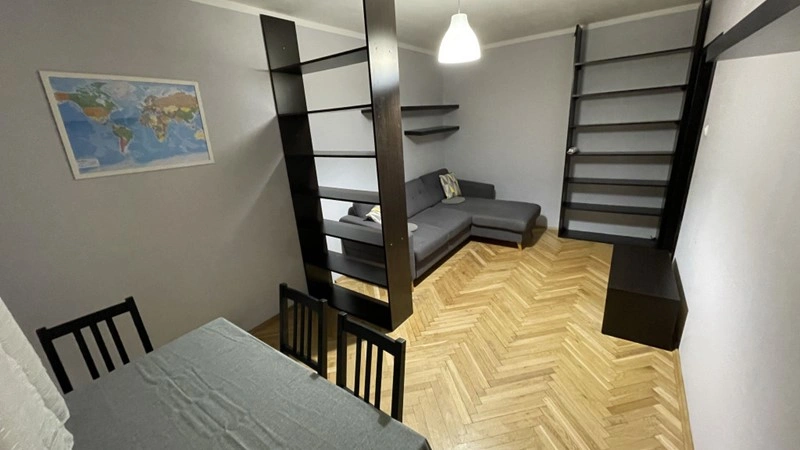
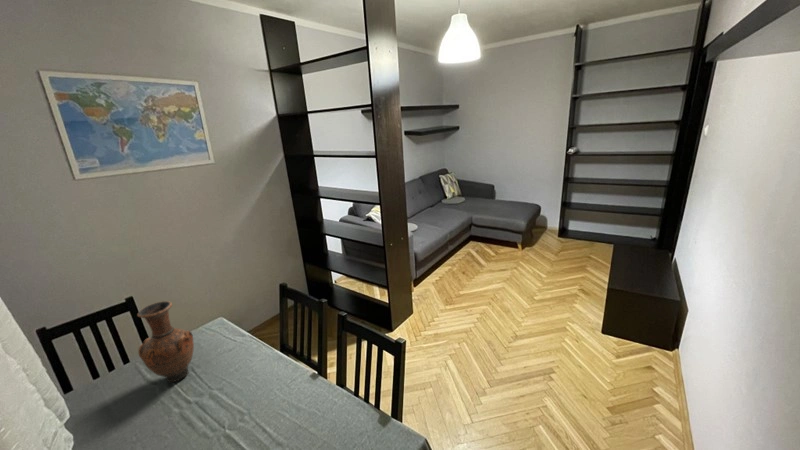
+ vase (166, 343)
